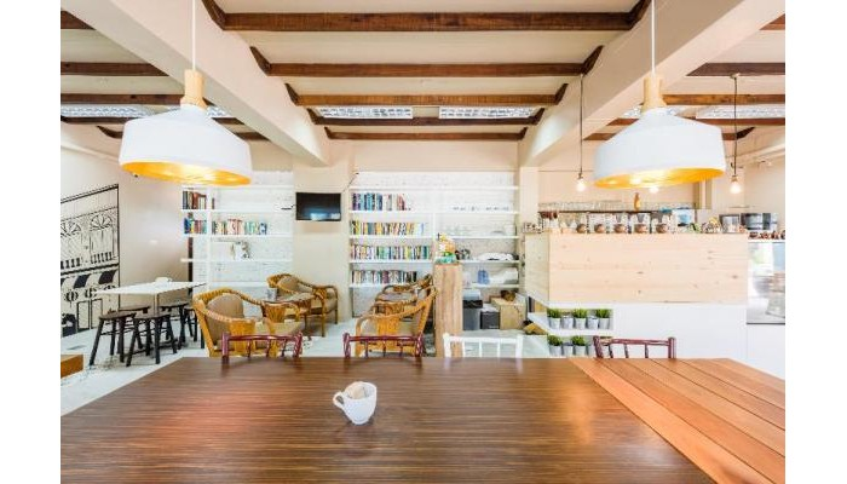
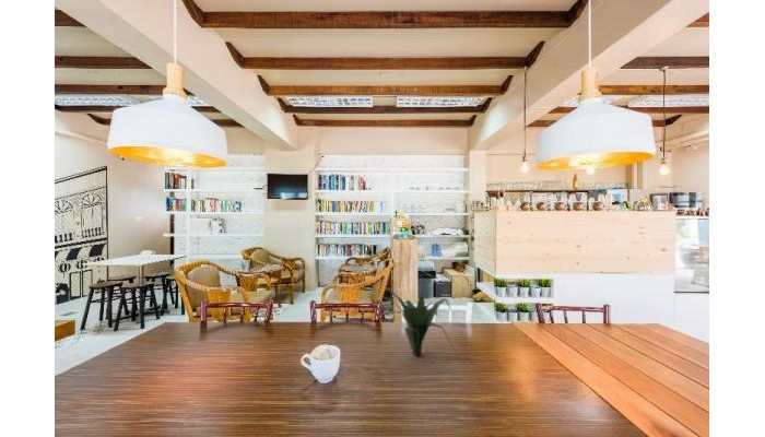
+ plant (417, 322)
